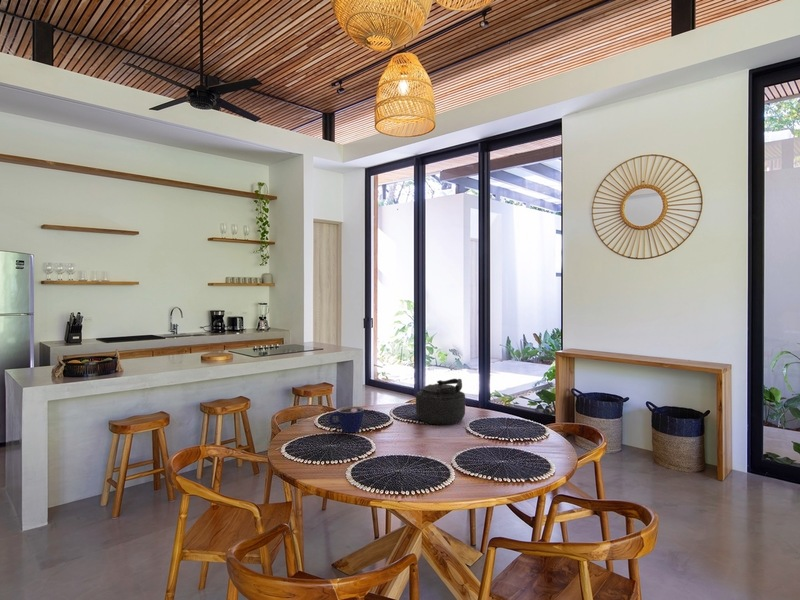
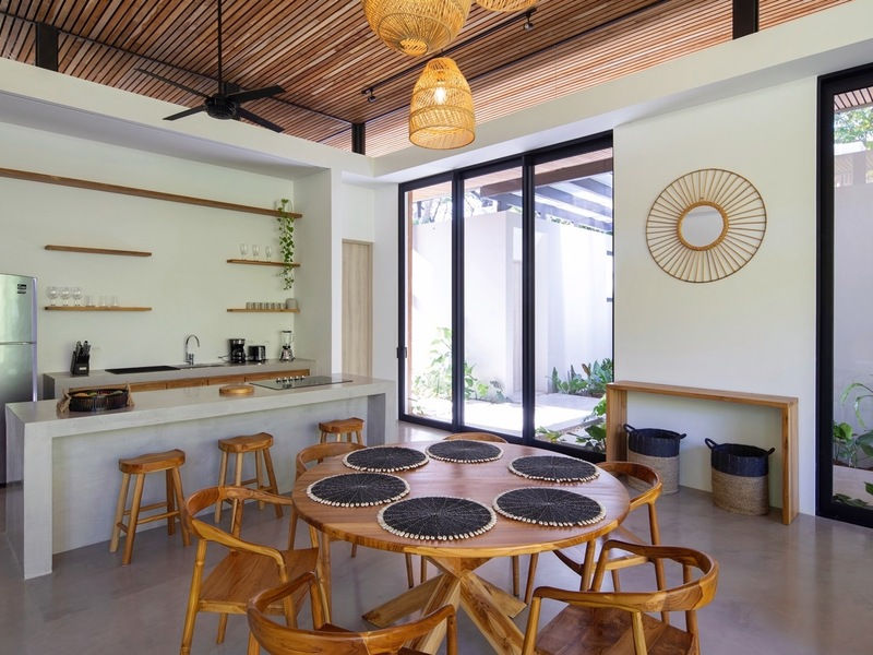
- kettle (441, 399)
- cup (346, 419)
